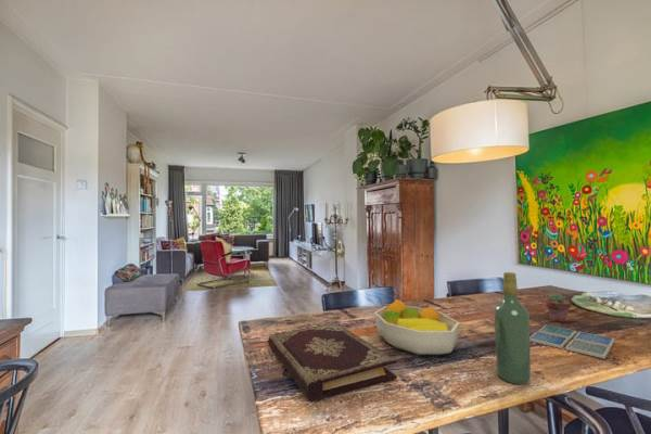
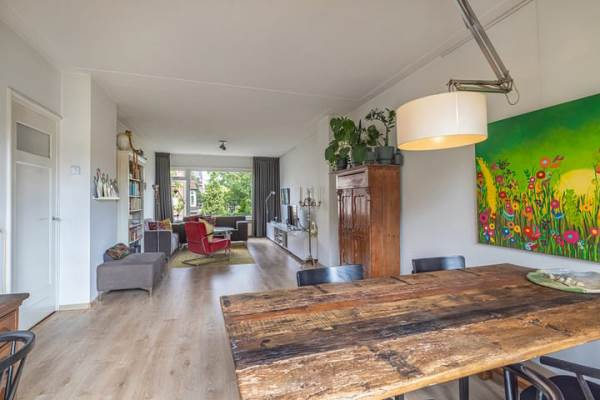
- fruit bowl (414, 323)
- drink coaster (570, 339)
- wine bottle (511, 324)
- book (324, 353)
- potted succulent (558, 306)
